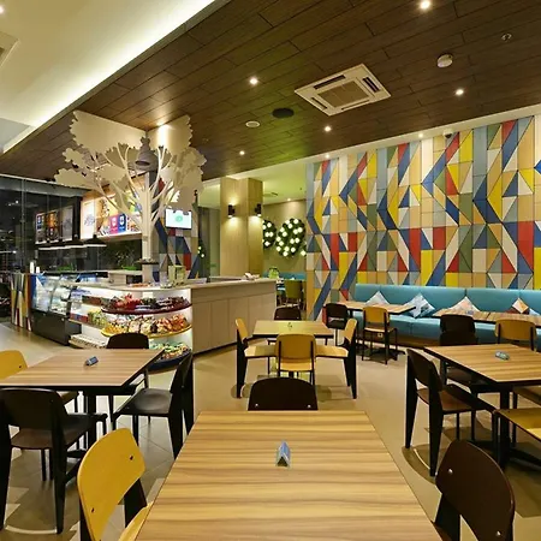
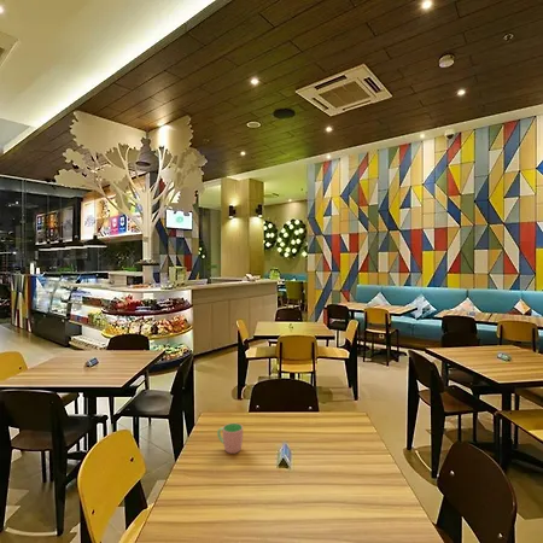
+ cup (229, 437)
